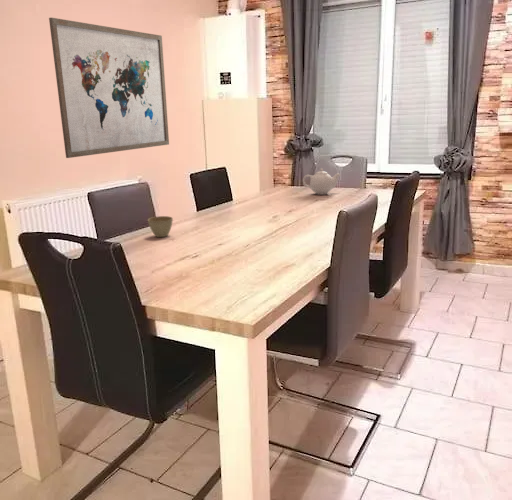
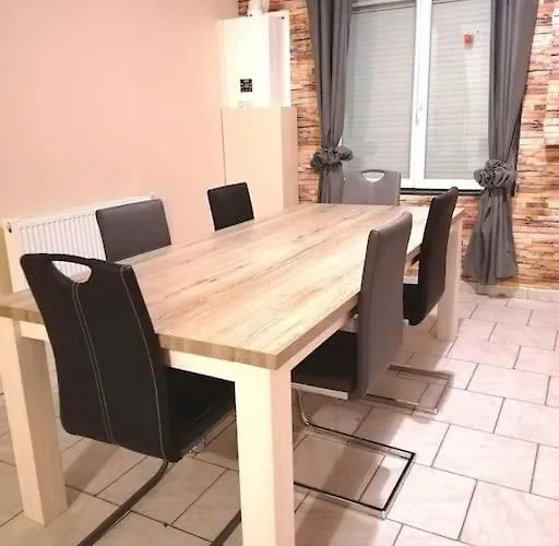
- wall art (118, 91)
- teapot (321, 181)
- flower pot (160, 227)
